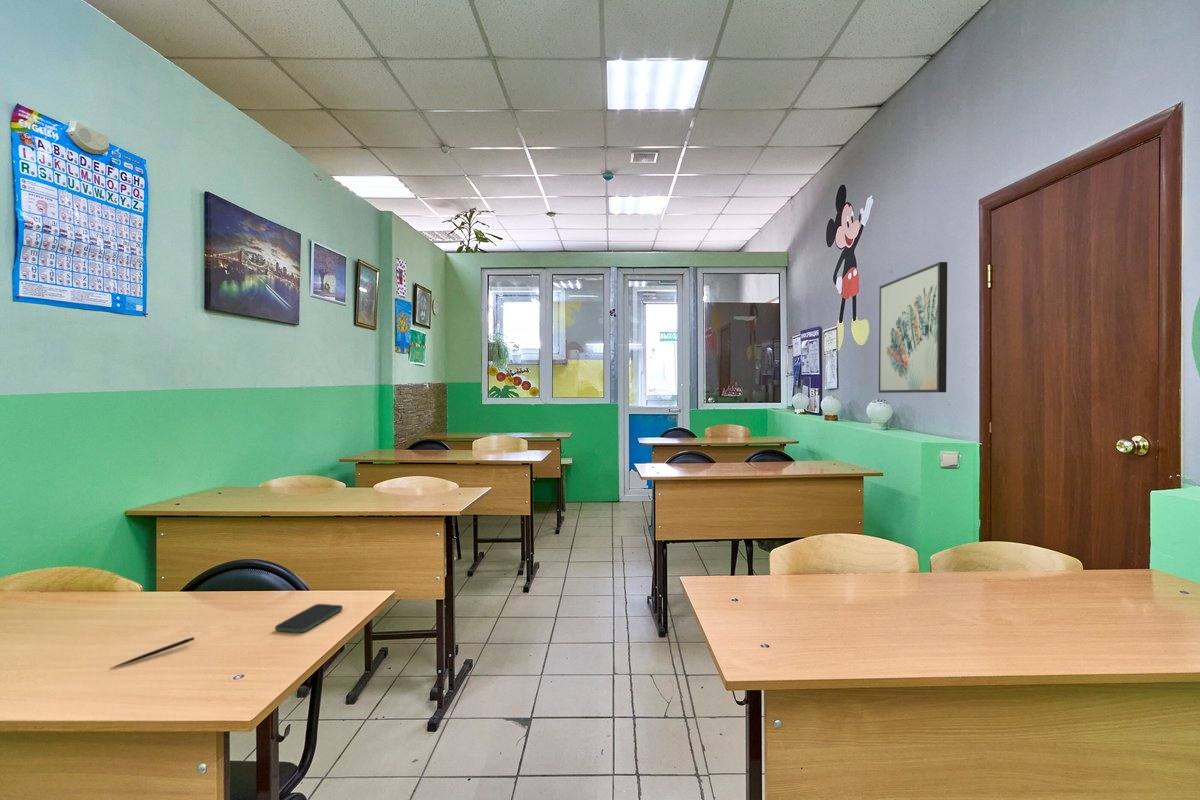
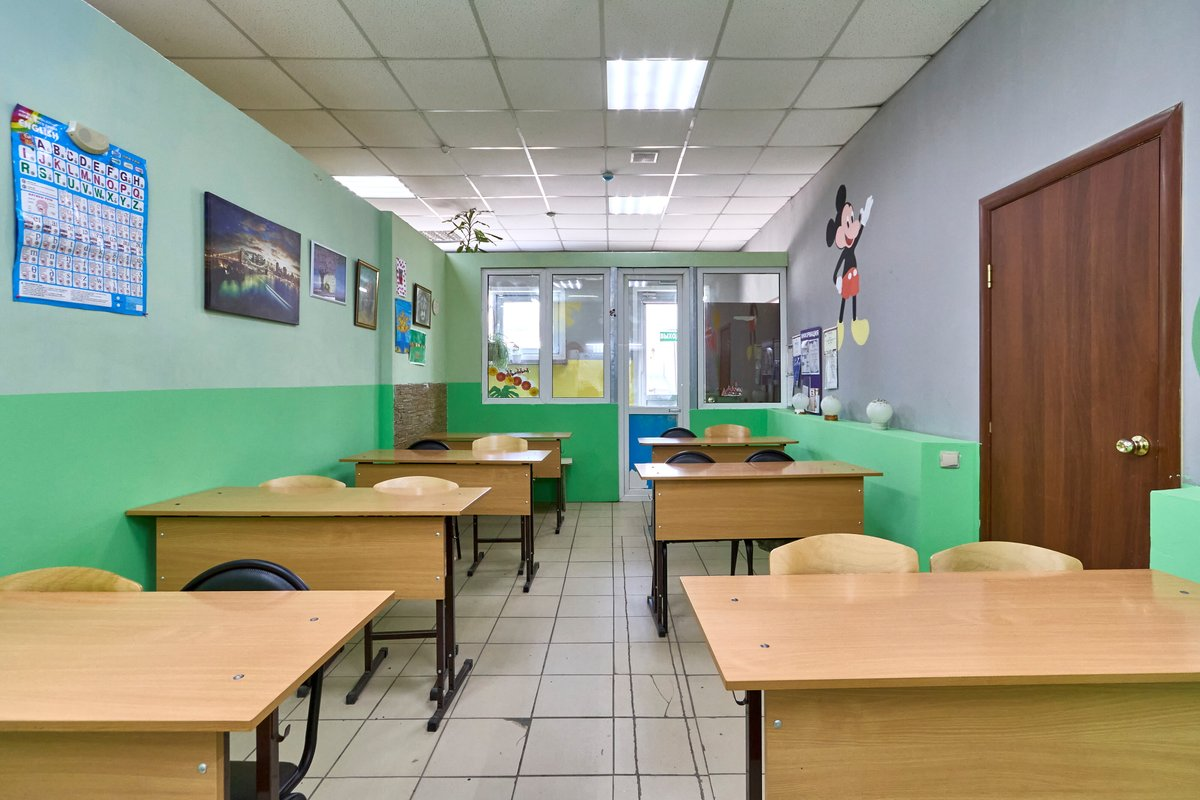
- pen (153, 652)
- wall art (909, 334)
- smartphone (310, 617)
